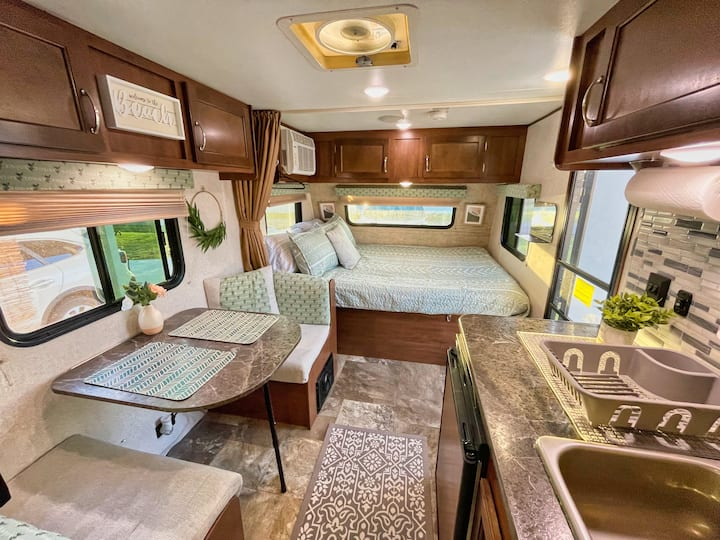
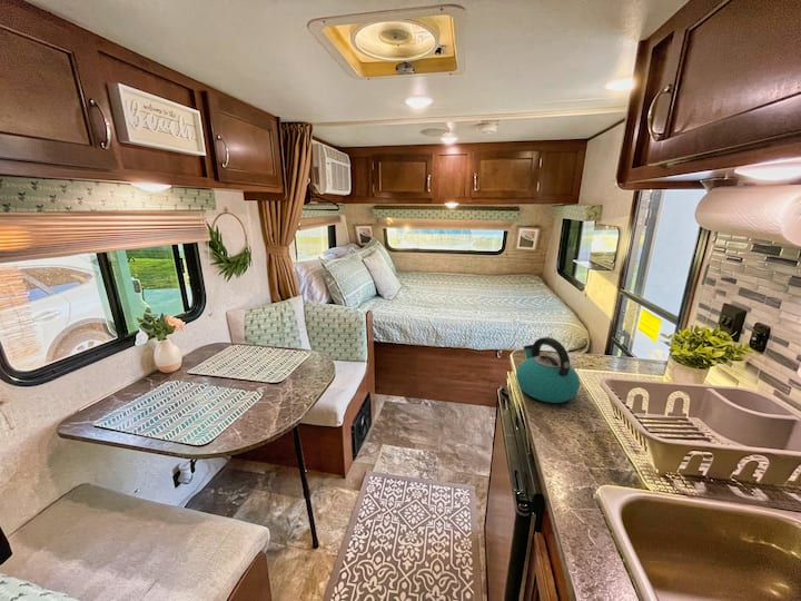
+ kettle (545, 363)
